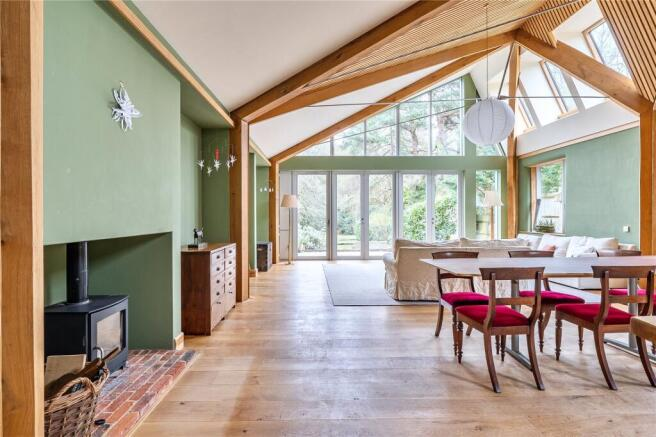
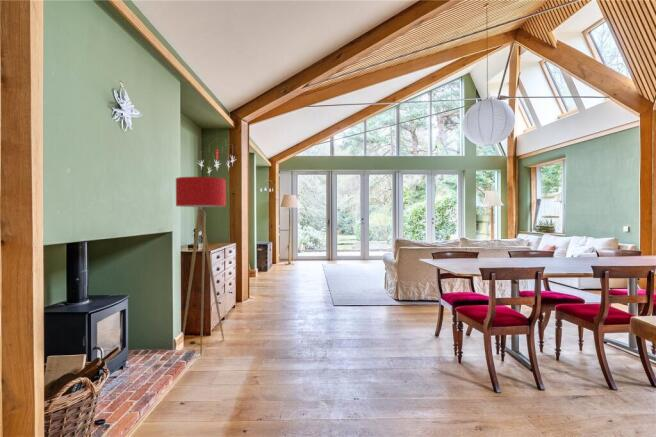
+ floor lamp (202, 263)
